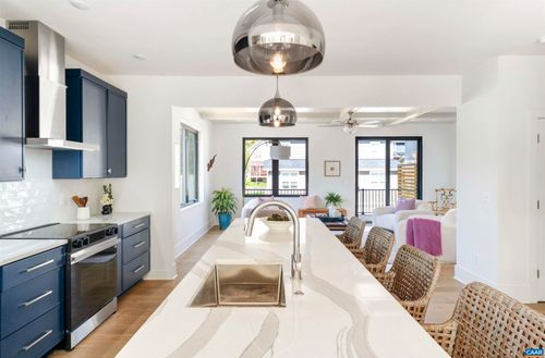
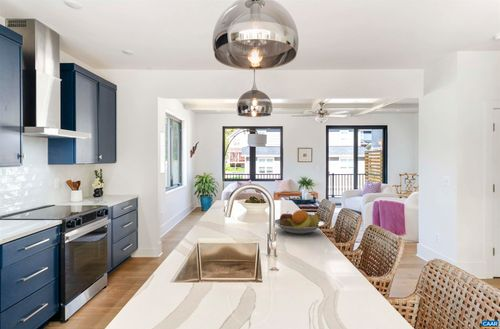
+ fruit bowl (298, 220)
